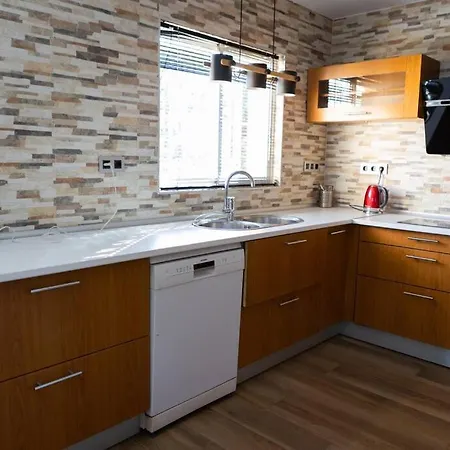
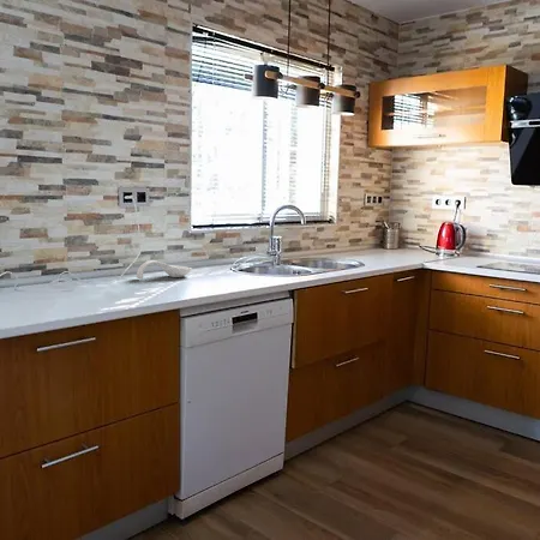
+ spoon rest (164, 268)
